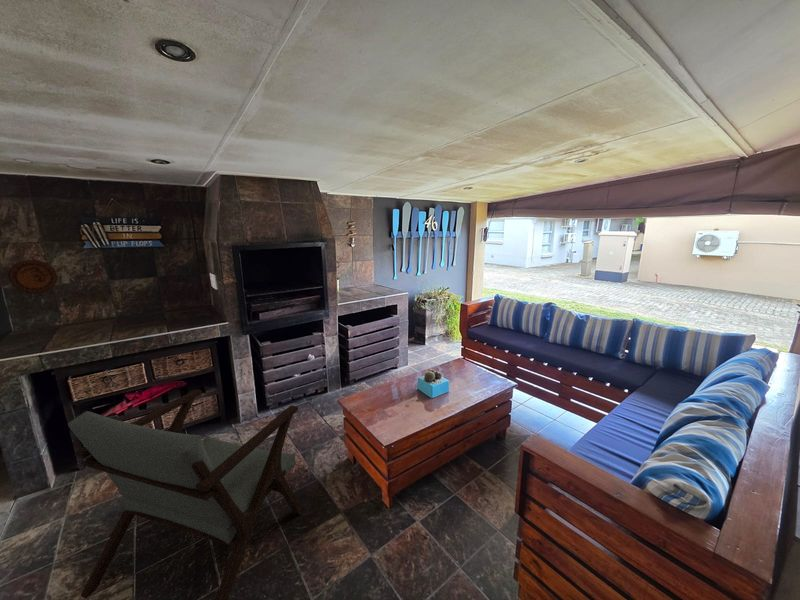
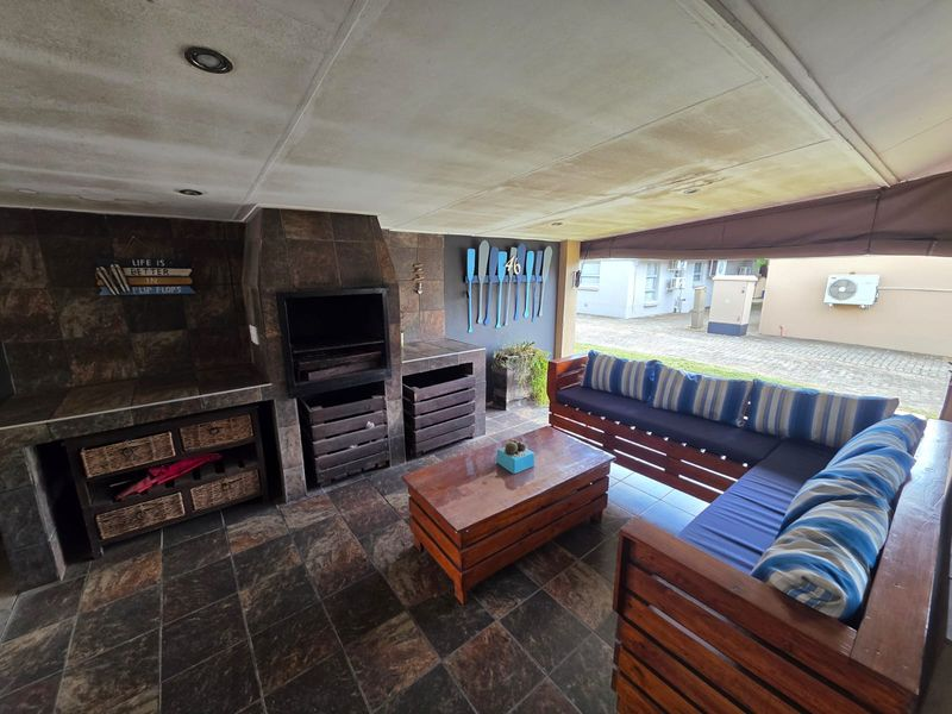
- lounge chair (197, 476)
- decorative plate (34, 276)
